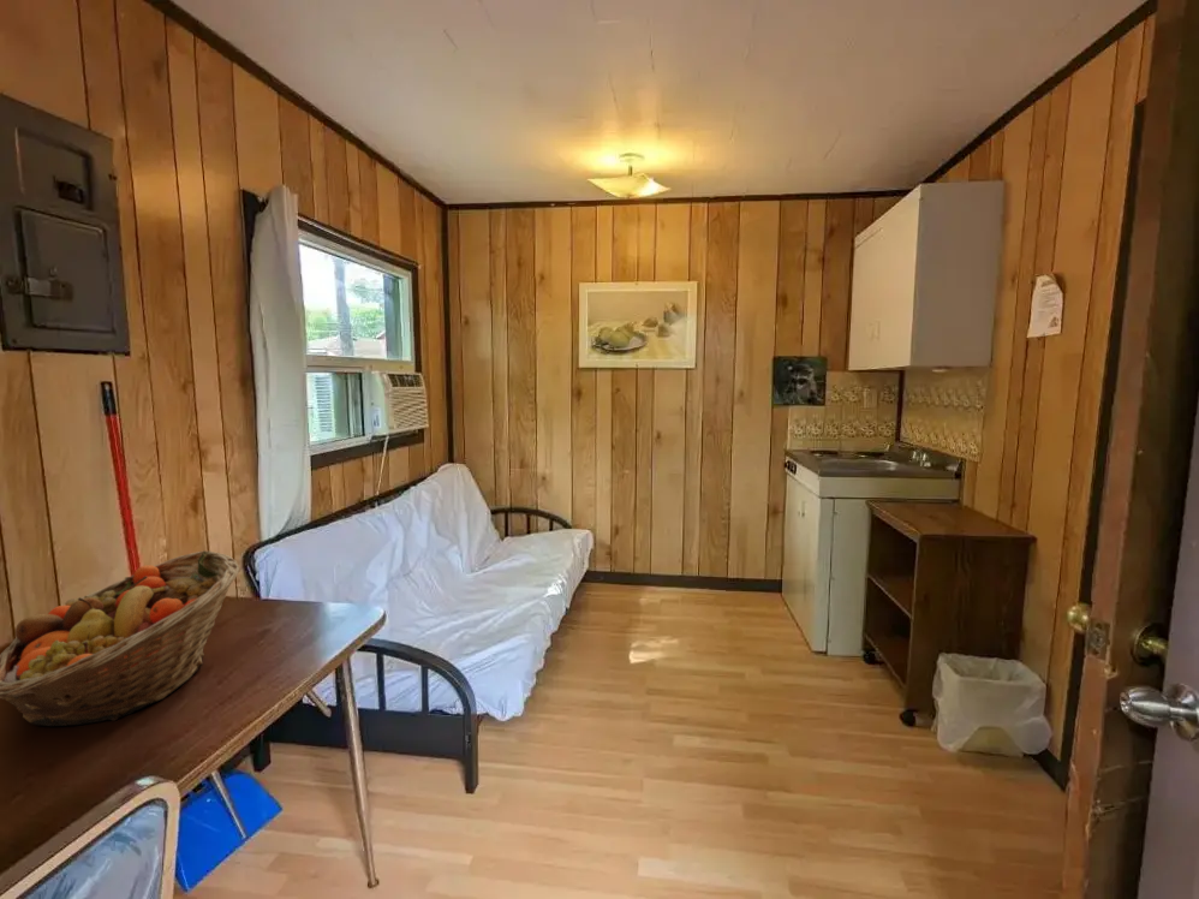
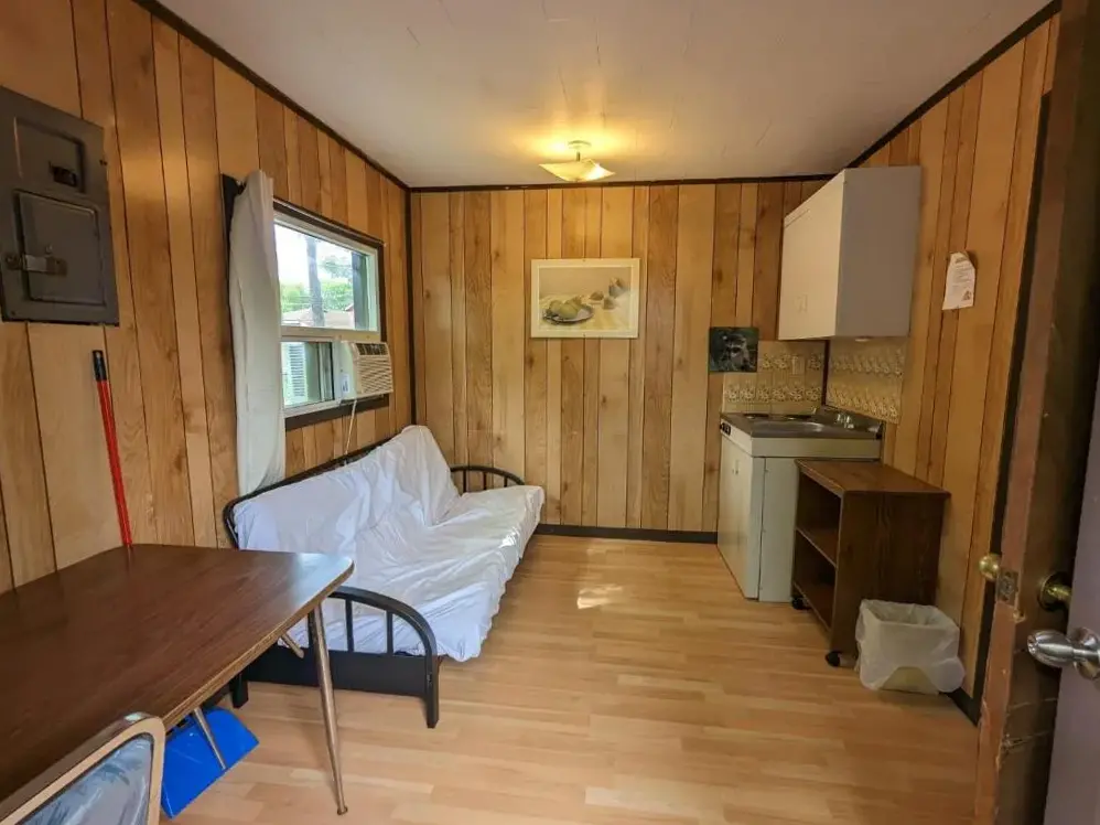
- fruit basket (126, 627)
